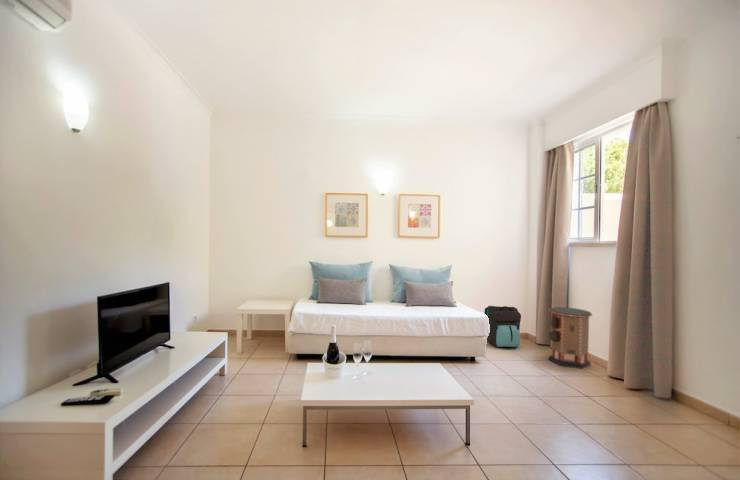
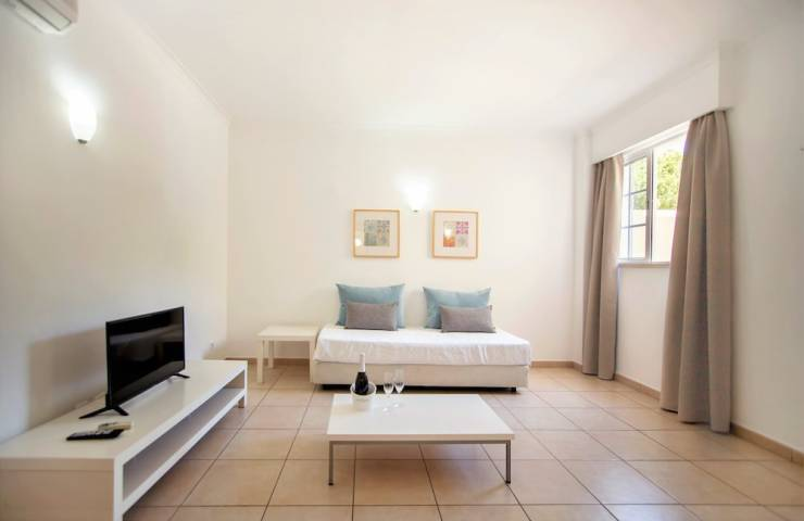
- speaker (569, 336)
- backpack (501, 324)
